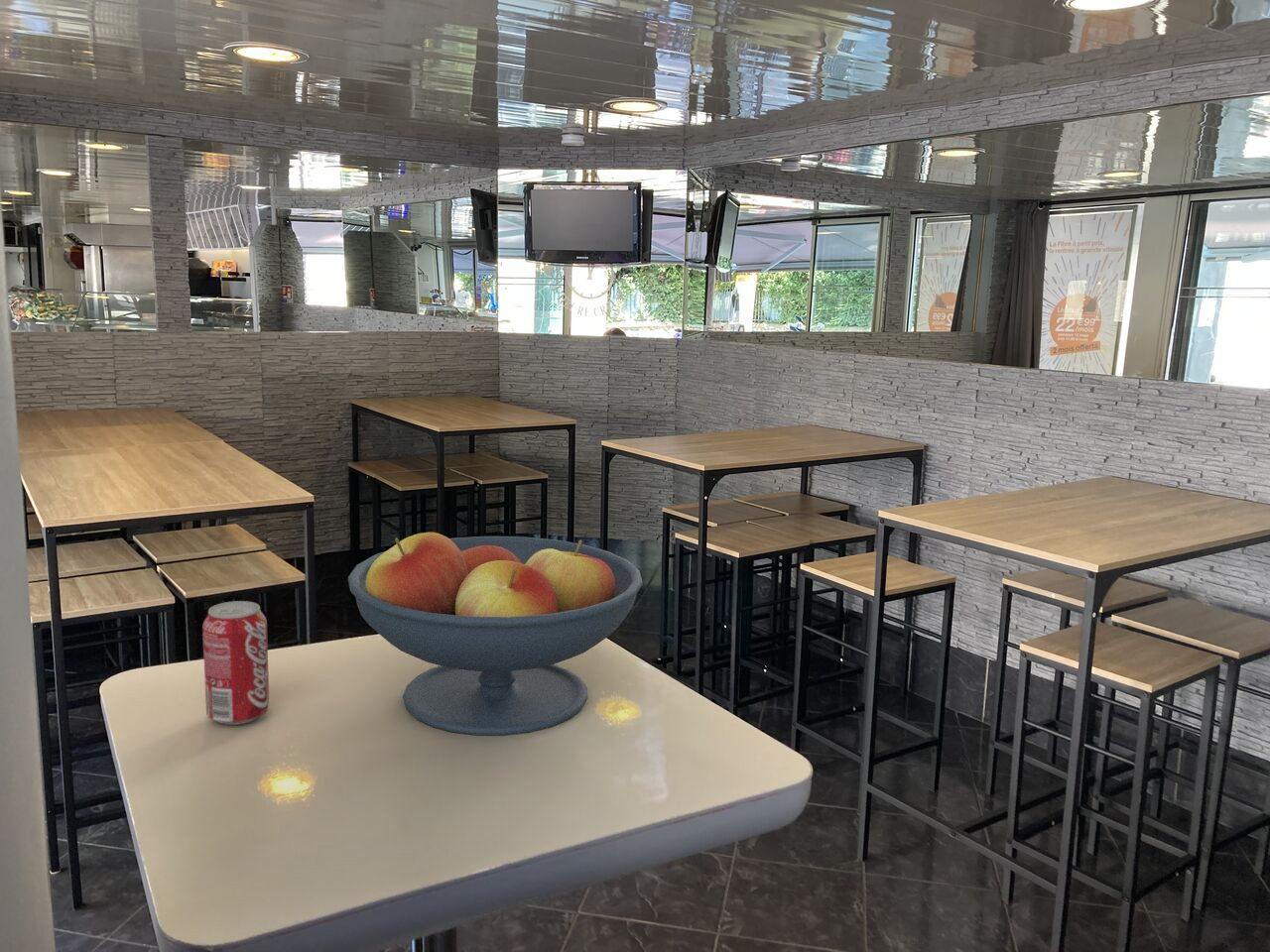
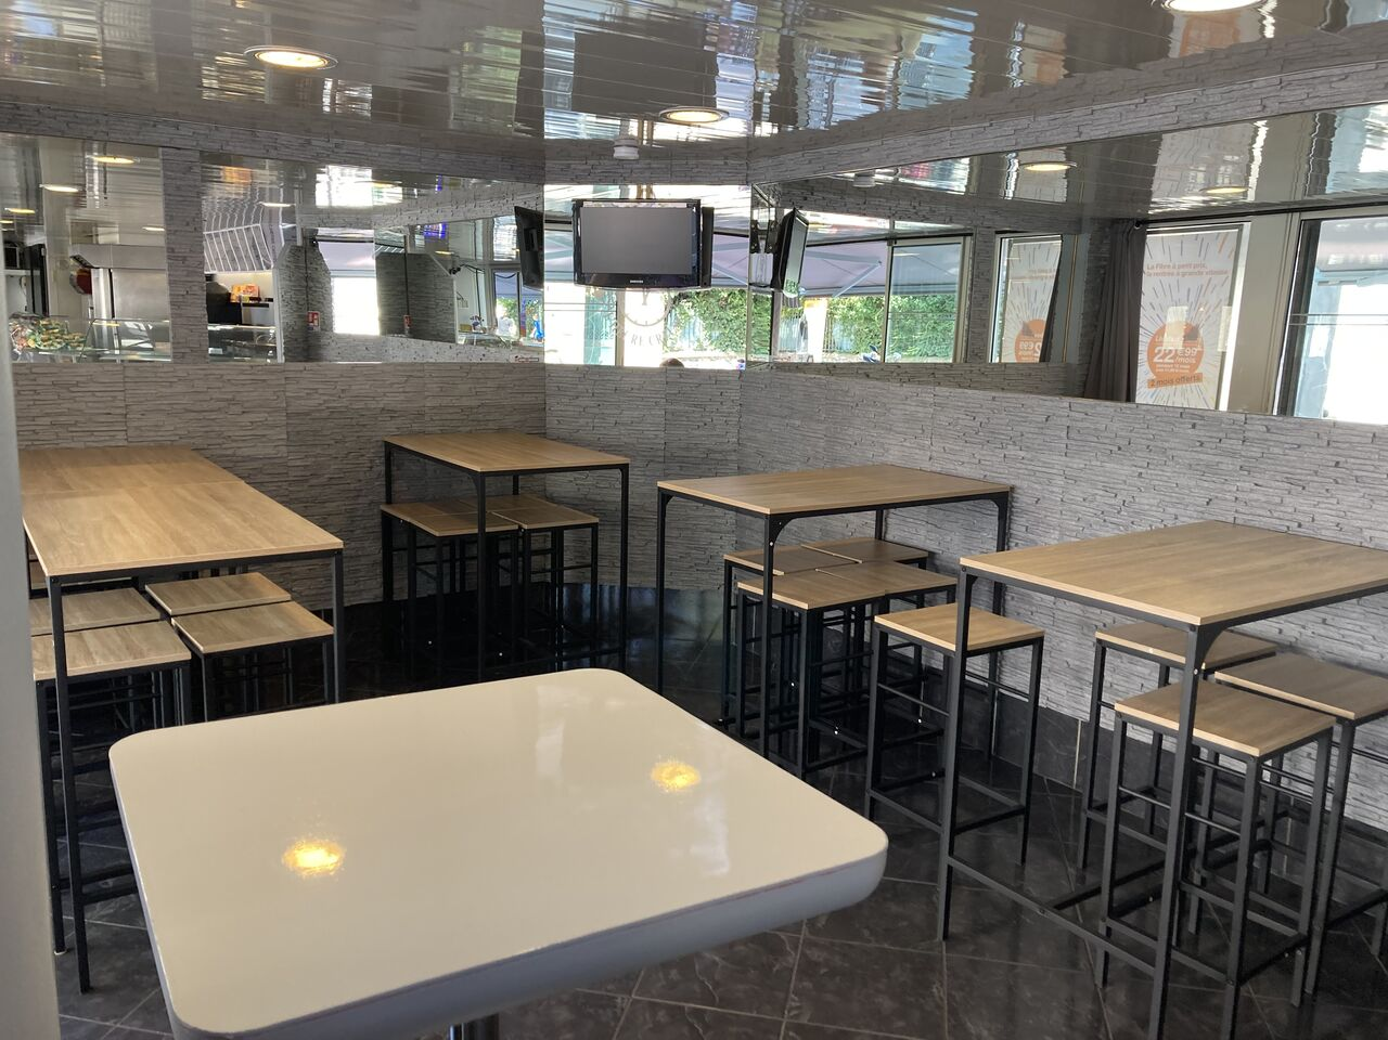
- beverage can (236, 662)
- fruit bowl (497, 613)
